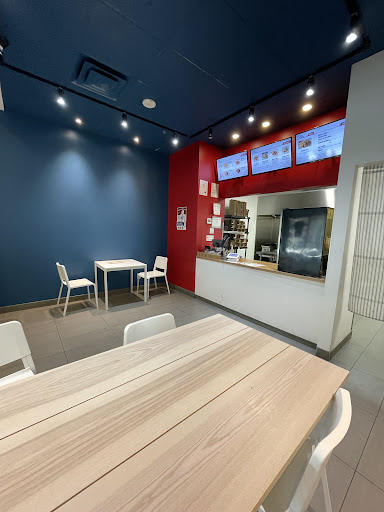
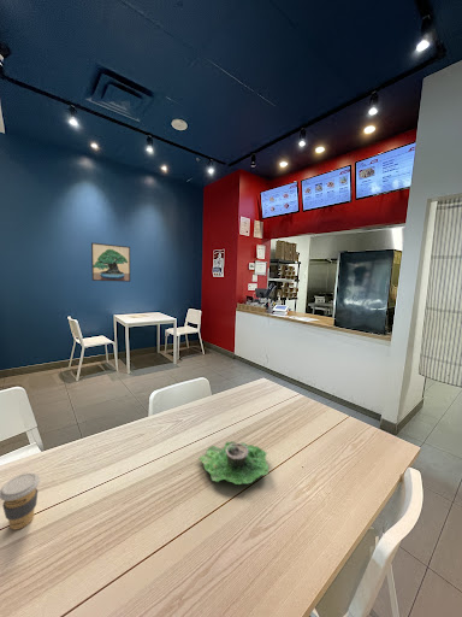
+ coffee cup (20, 501)
+ succulent planter (233, 456)
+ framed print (111, 263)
